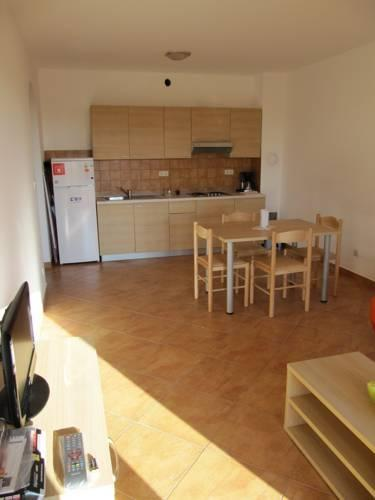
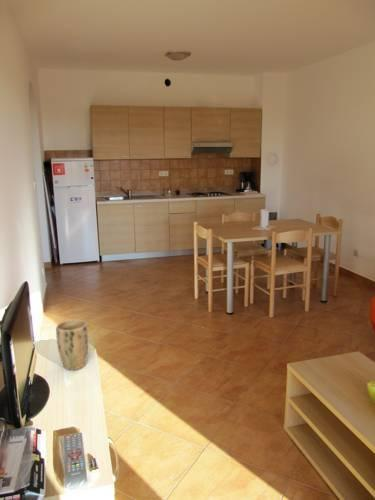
+ plant pot (72, 345)
